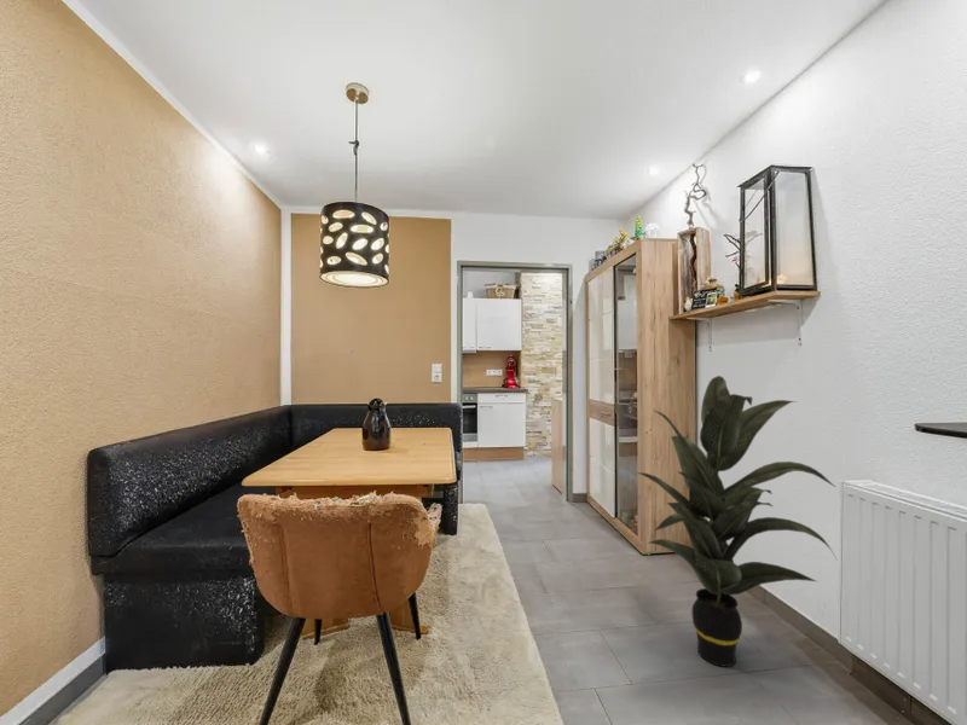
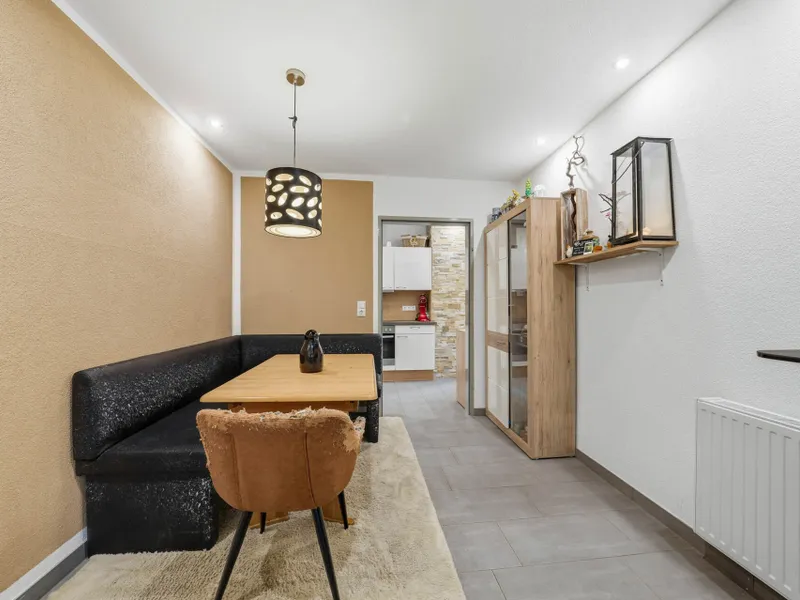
- indoor plant (724, 514)
